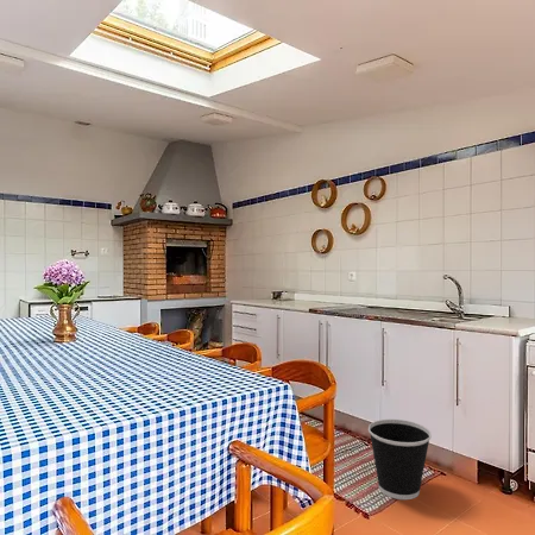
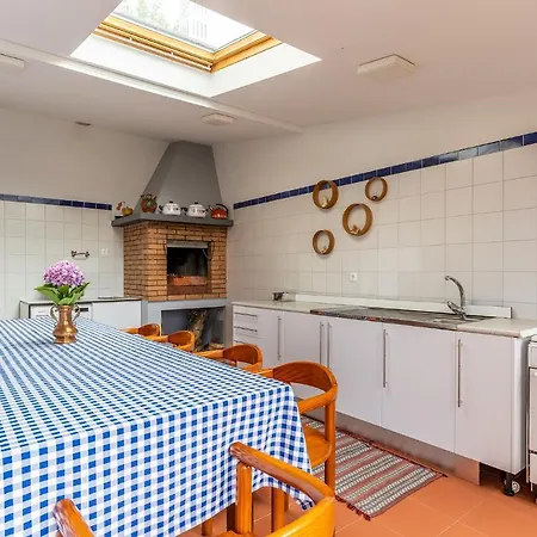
- wastebasket (398, 459)
